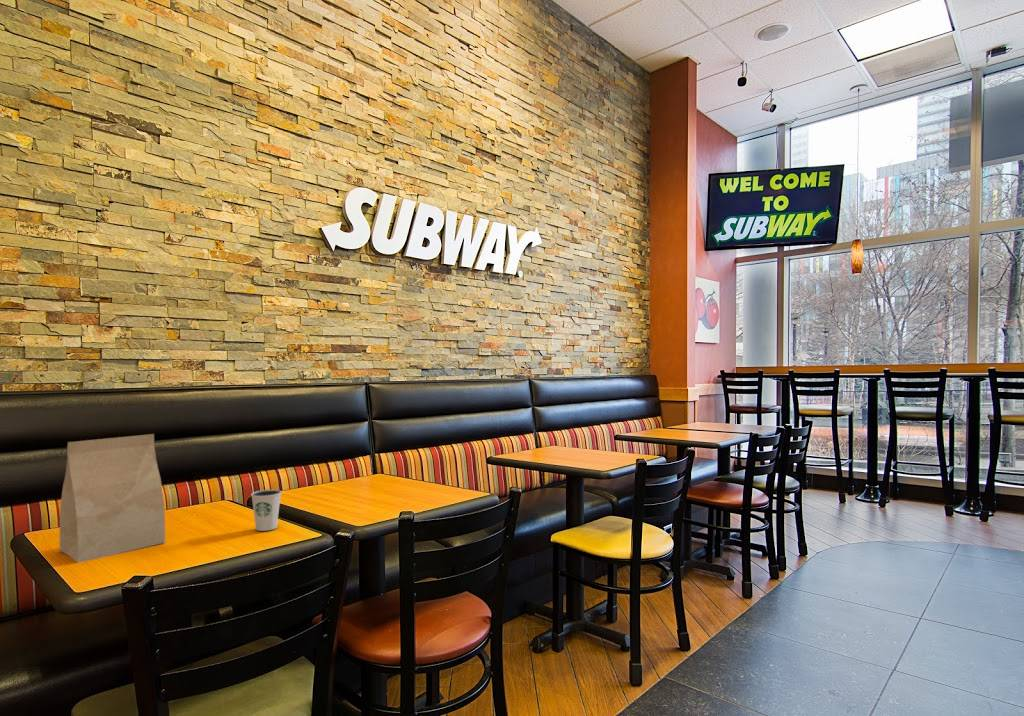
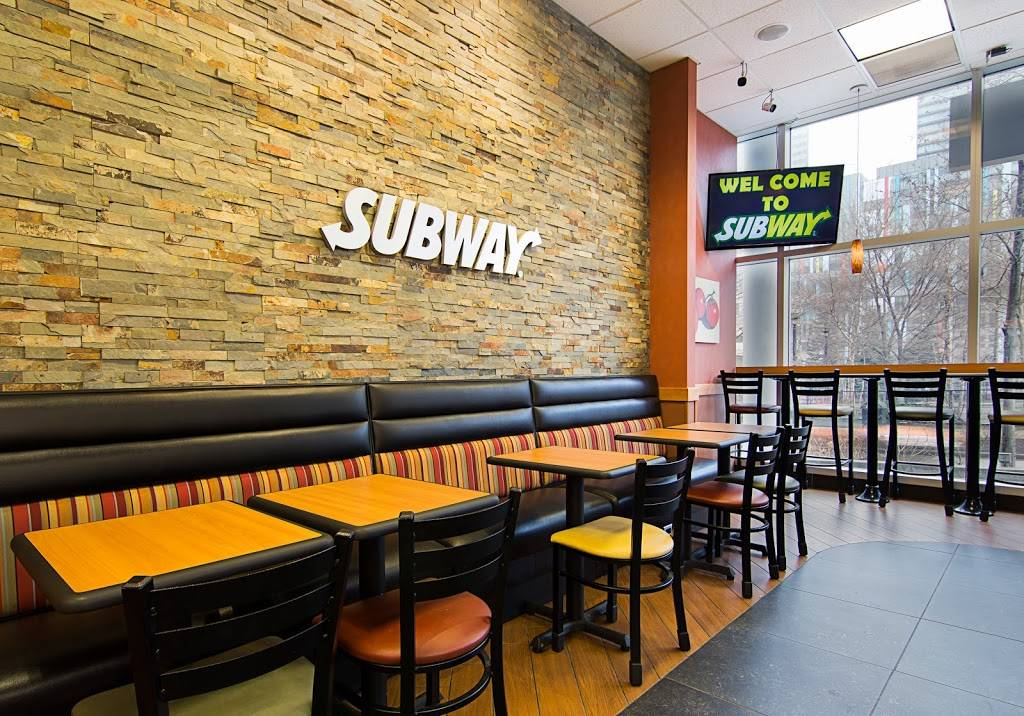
- dixie cup (266, 510)
- paper bag (113, 492)
